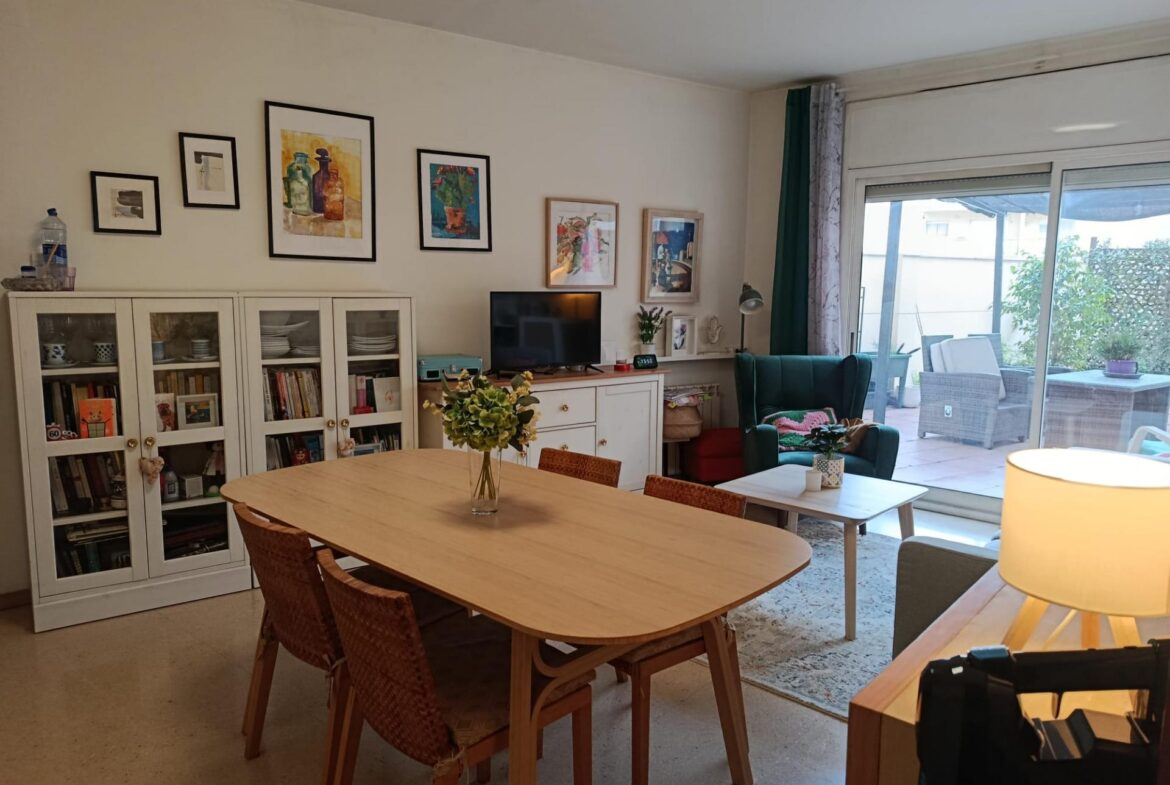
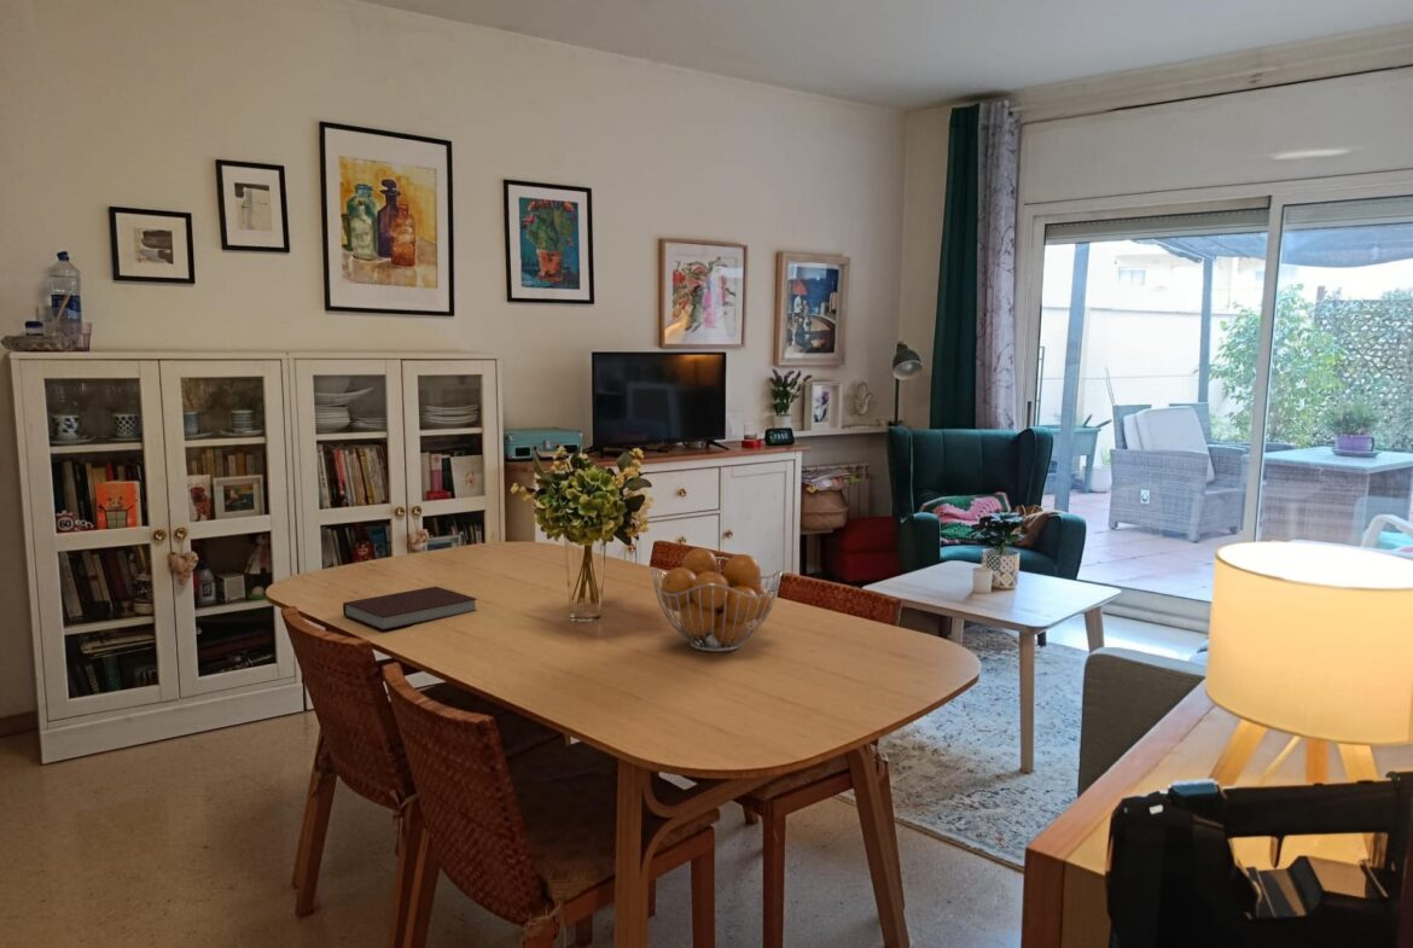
+ fruit basket (715, 598)
+ notebook (411, 606)
